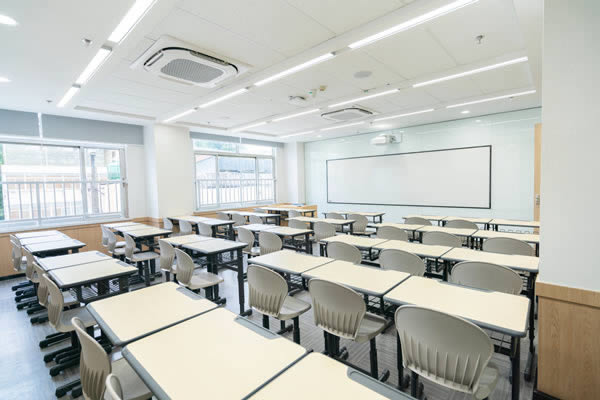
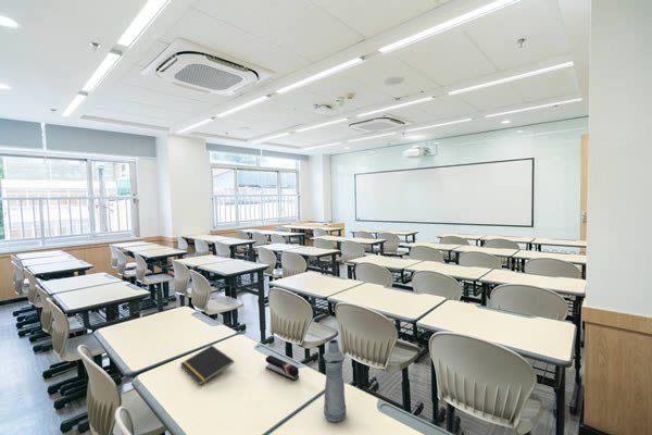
+ stapler (281, 366)
+ bottle (334, 378)
+ notepad (206, 362)
